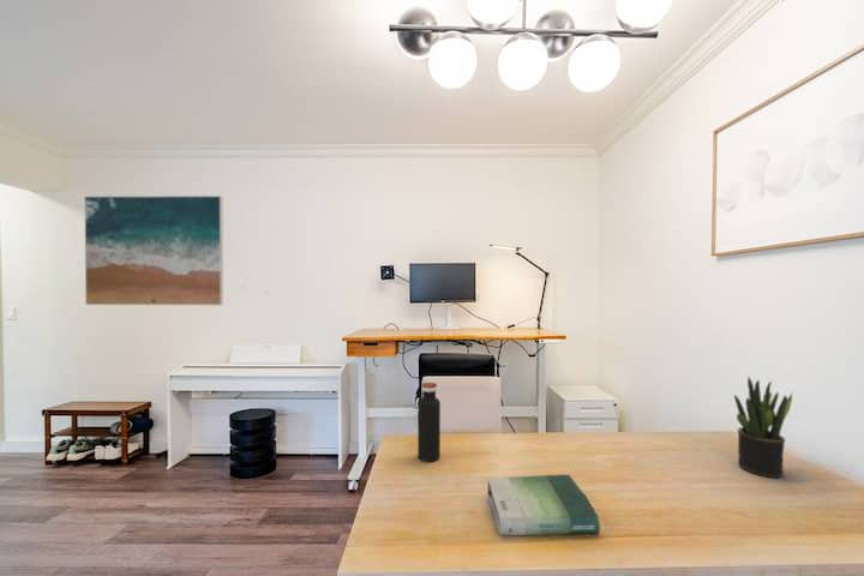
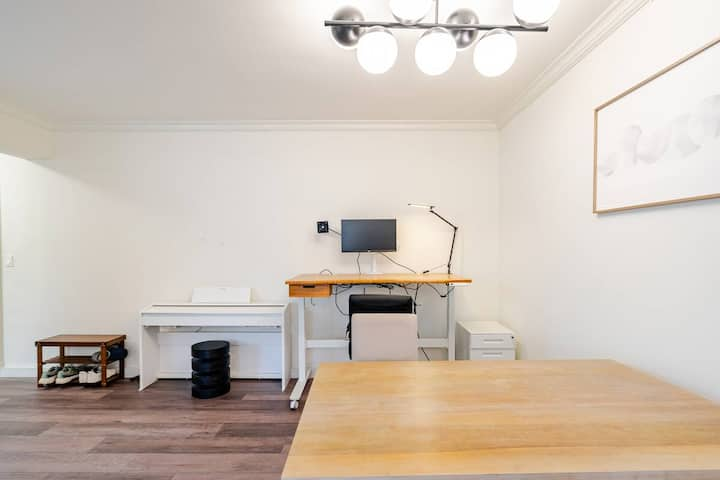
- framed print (154, 251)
- potted plant (763, 424)
- book (538, 502)
- water bottle (428, 420)
